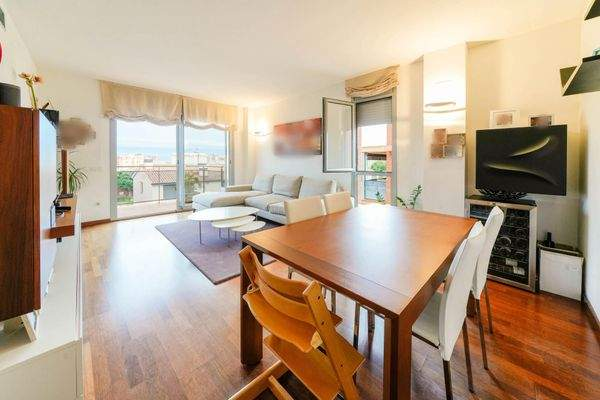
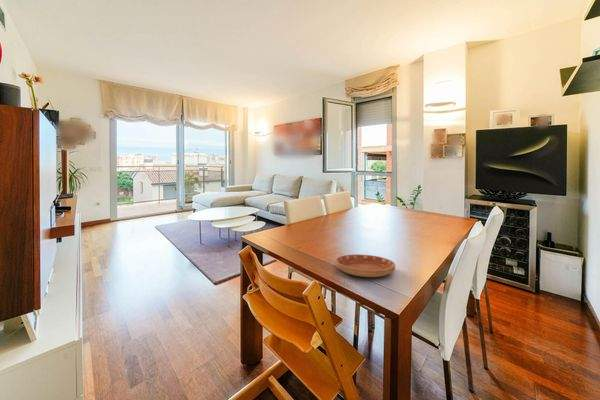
+ saucer (364, 265)
